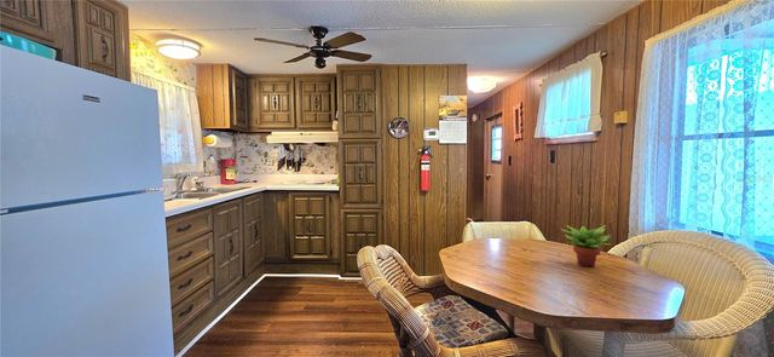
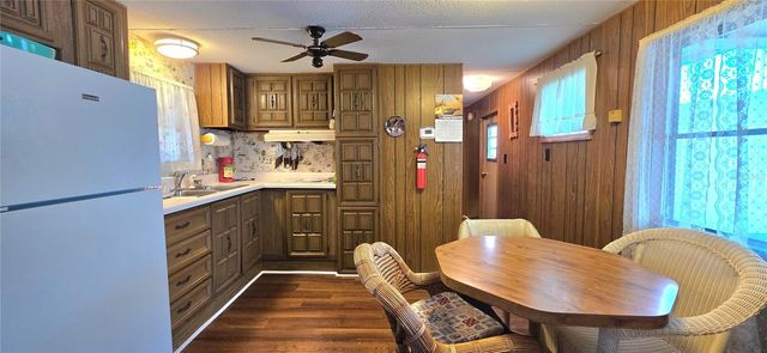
- succulent plant (587, 244)
